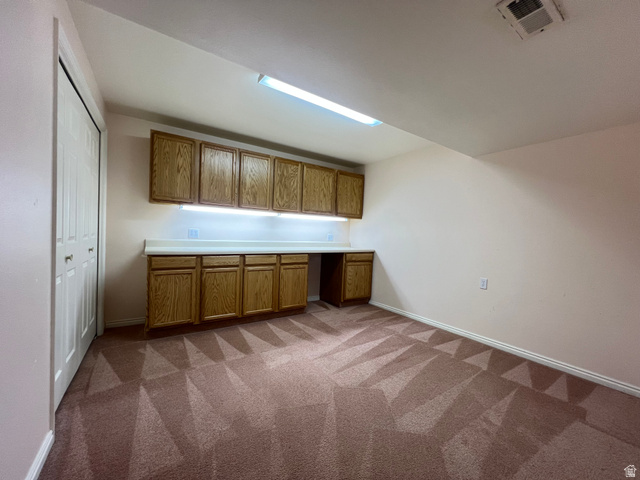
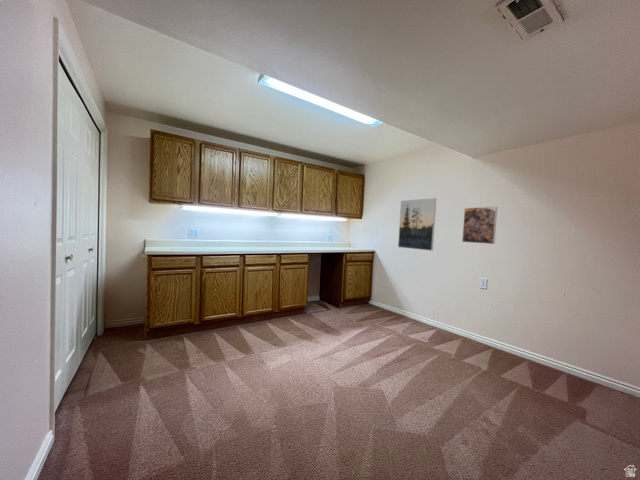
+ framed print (479, 225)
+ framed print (416, 224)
